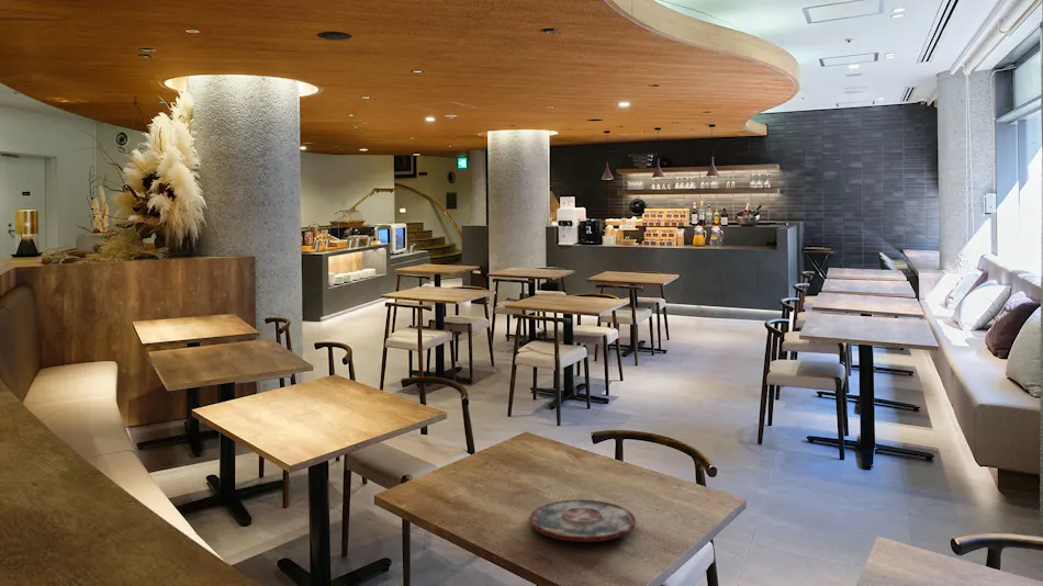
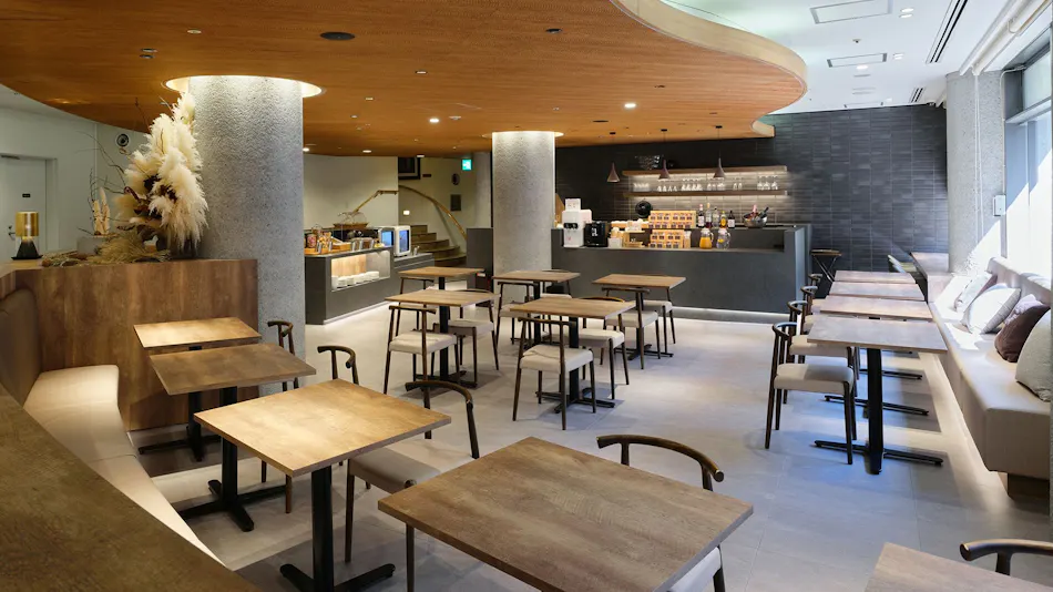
- plate (582, 519)
